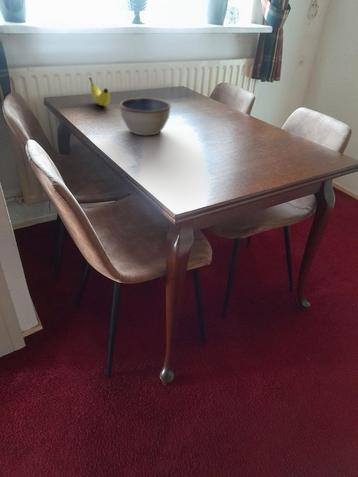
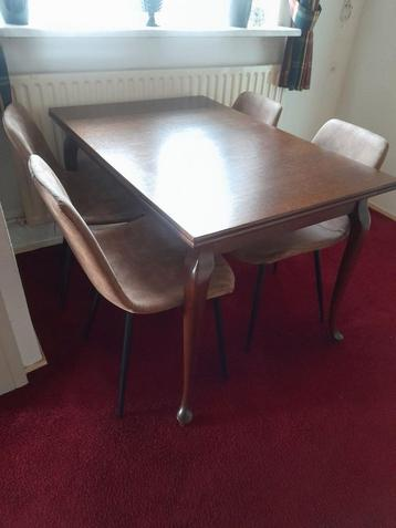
- bowl (145, 117)
- fruit (100, 93)
